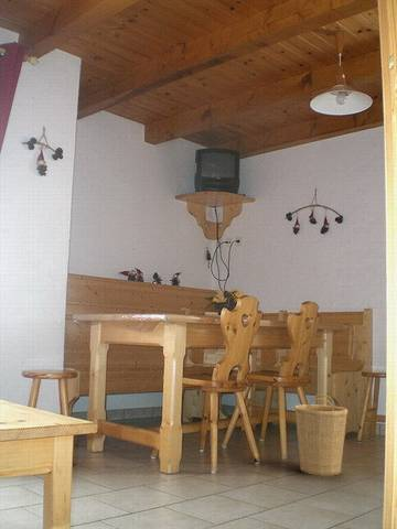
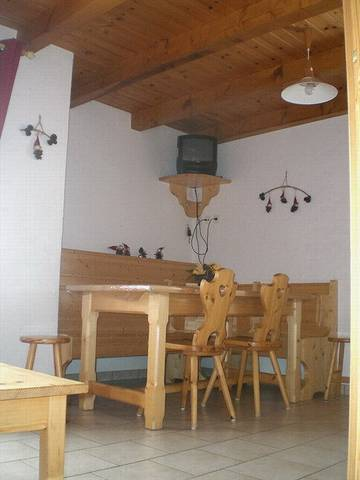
- basket (320, 433)
